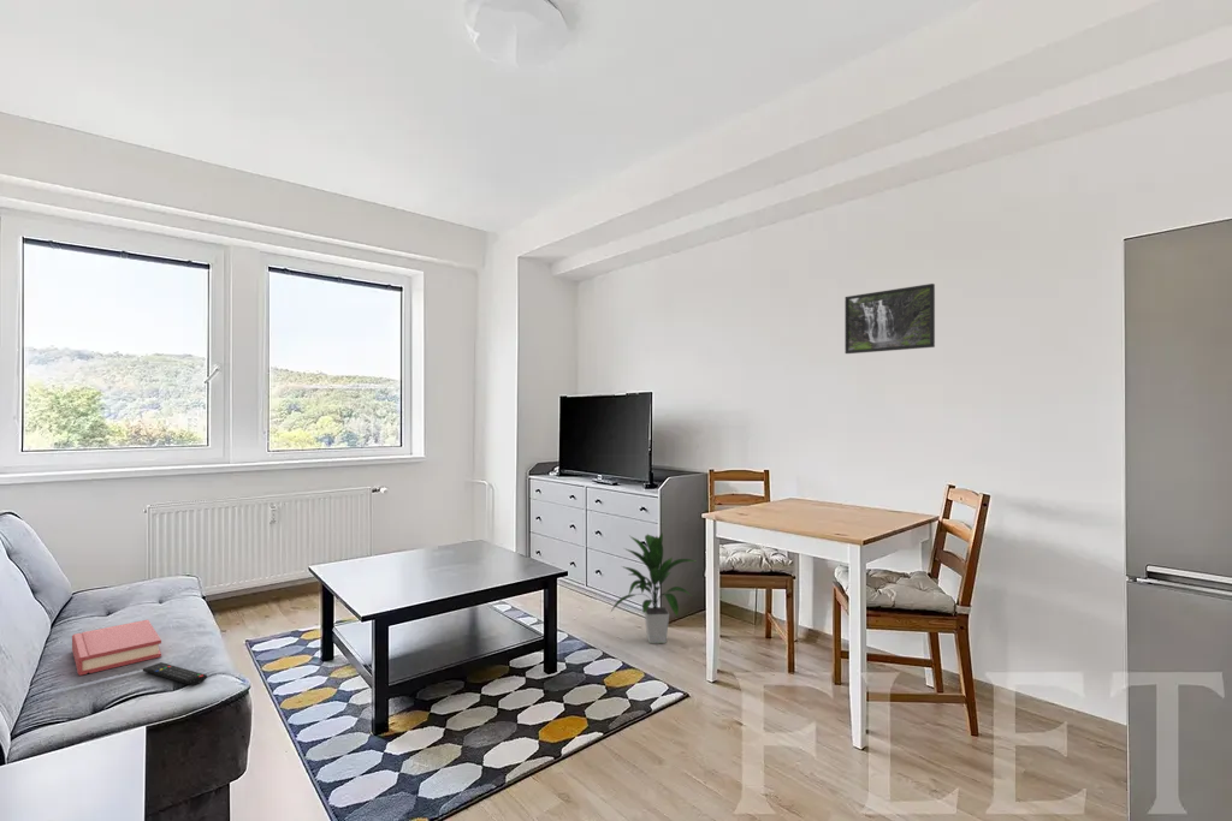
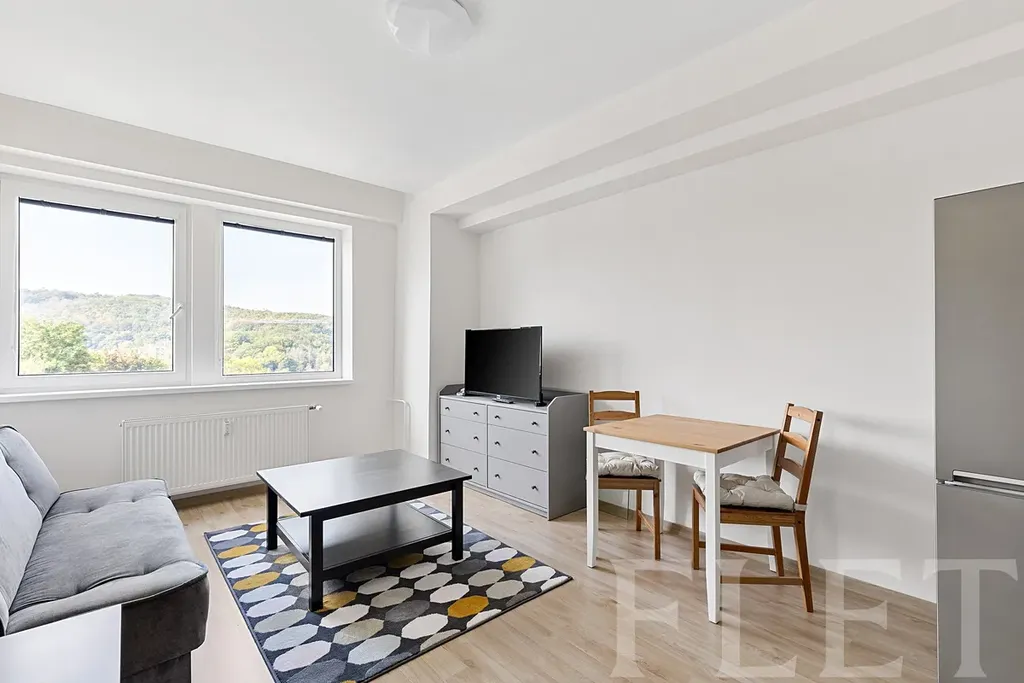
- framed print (887, 320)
- indoor plant (652, 583)
- hardback book (116, 644)
- remote control (174, 673)
